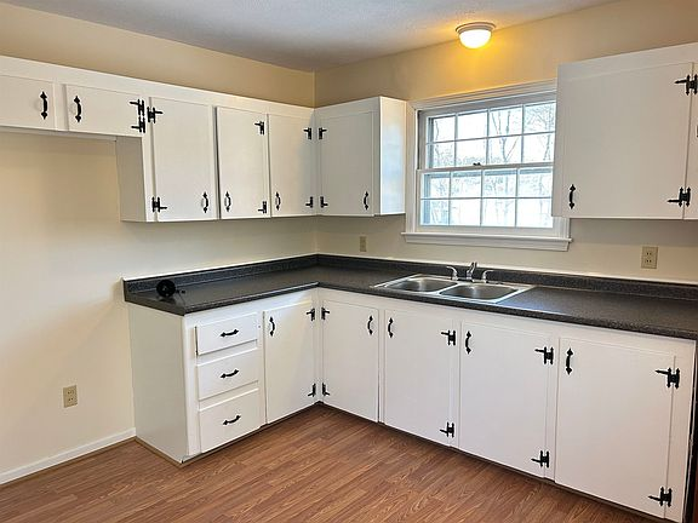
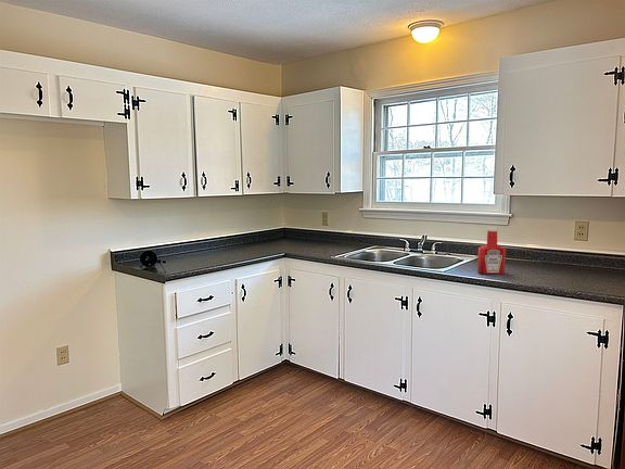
+ soap bottle (492, 250)
